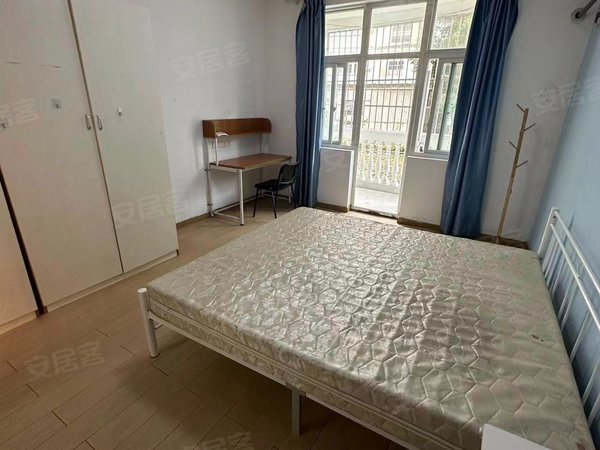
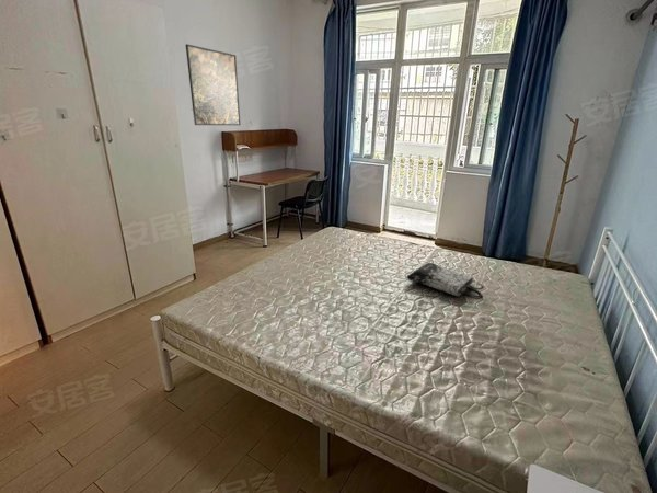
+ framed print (216, 89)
+ tote bag (448, 279)
